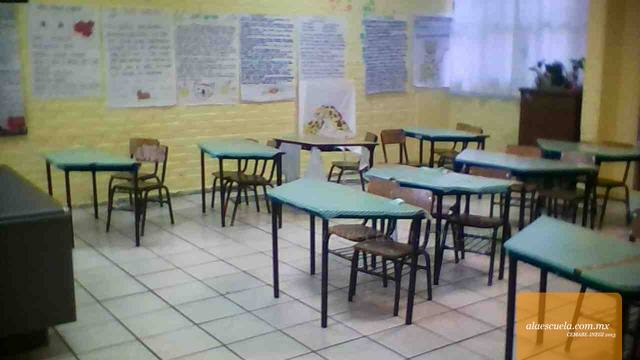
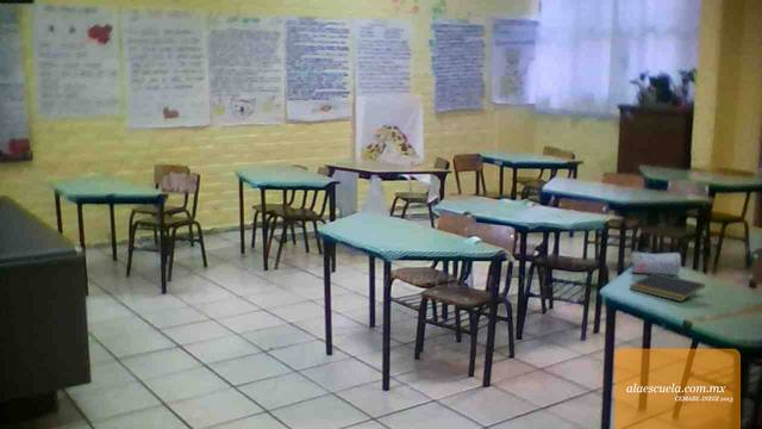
+ pencil case (655, 262)
+ notepad (666, 286)
